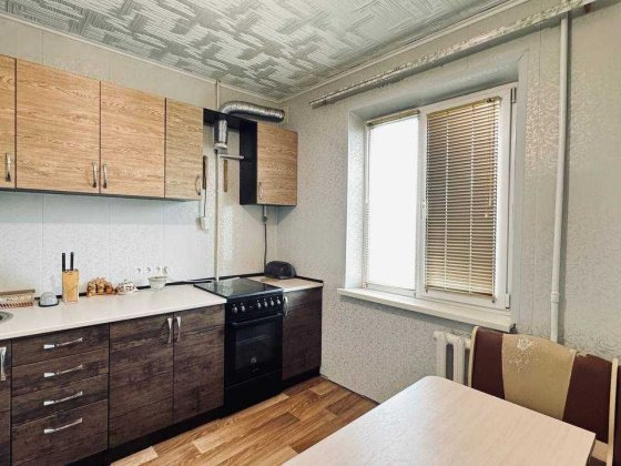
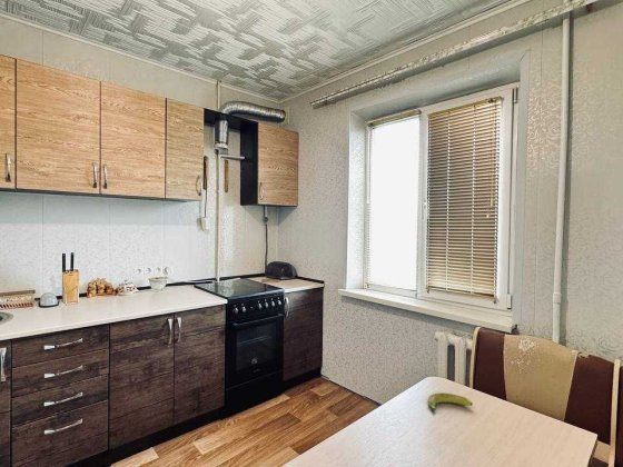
+ banana (446, 400)
